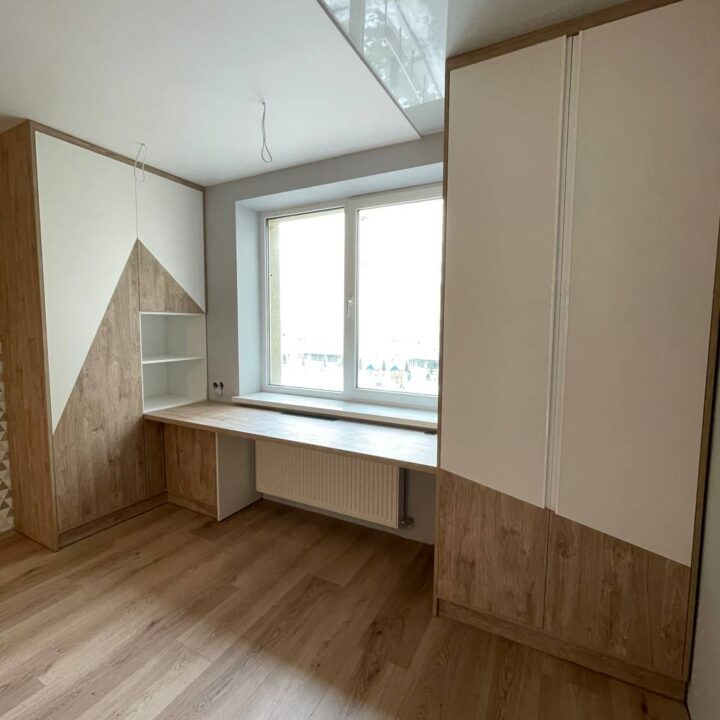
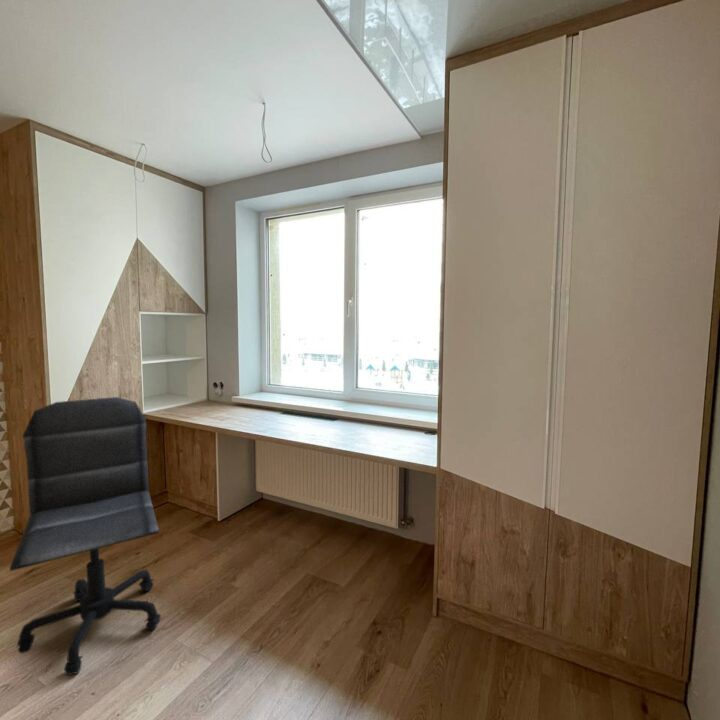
+ office chair (93, 519)
